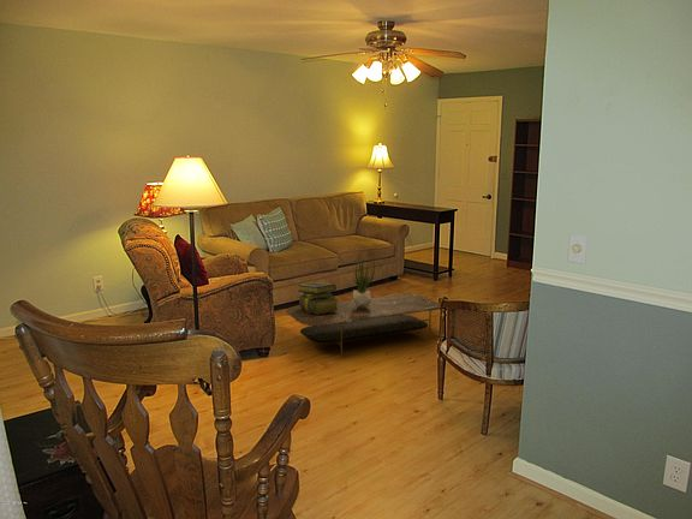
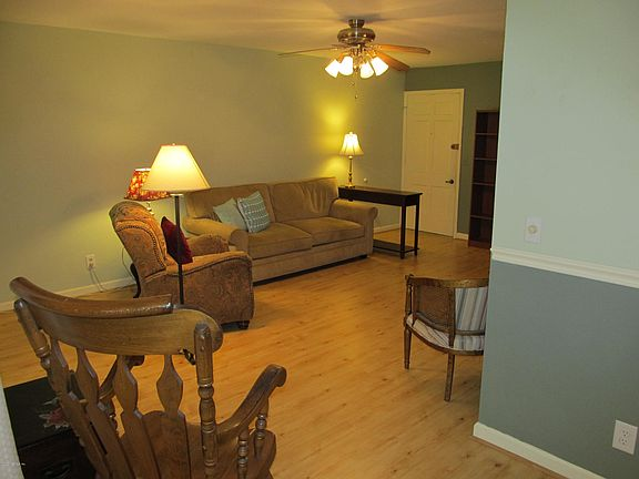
- potted plant (363, 282)
- stack of books (316, 296)
- coffee table (365, 323)
